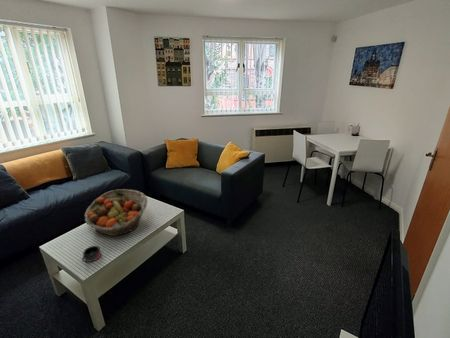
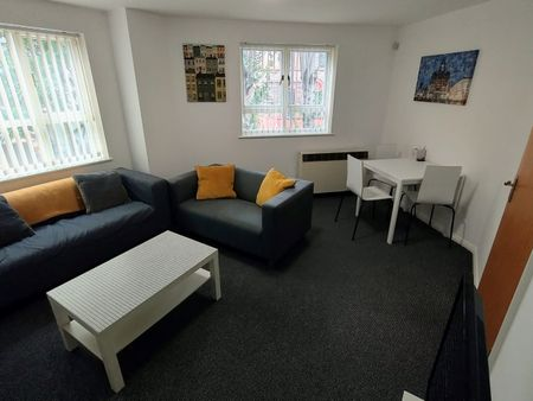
- fruit basket (117, 211)
- mug (90, 254)
